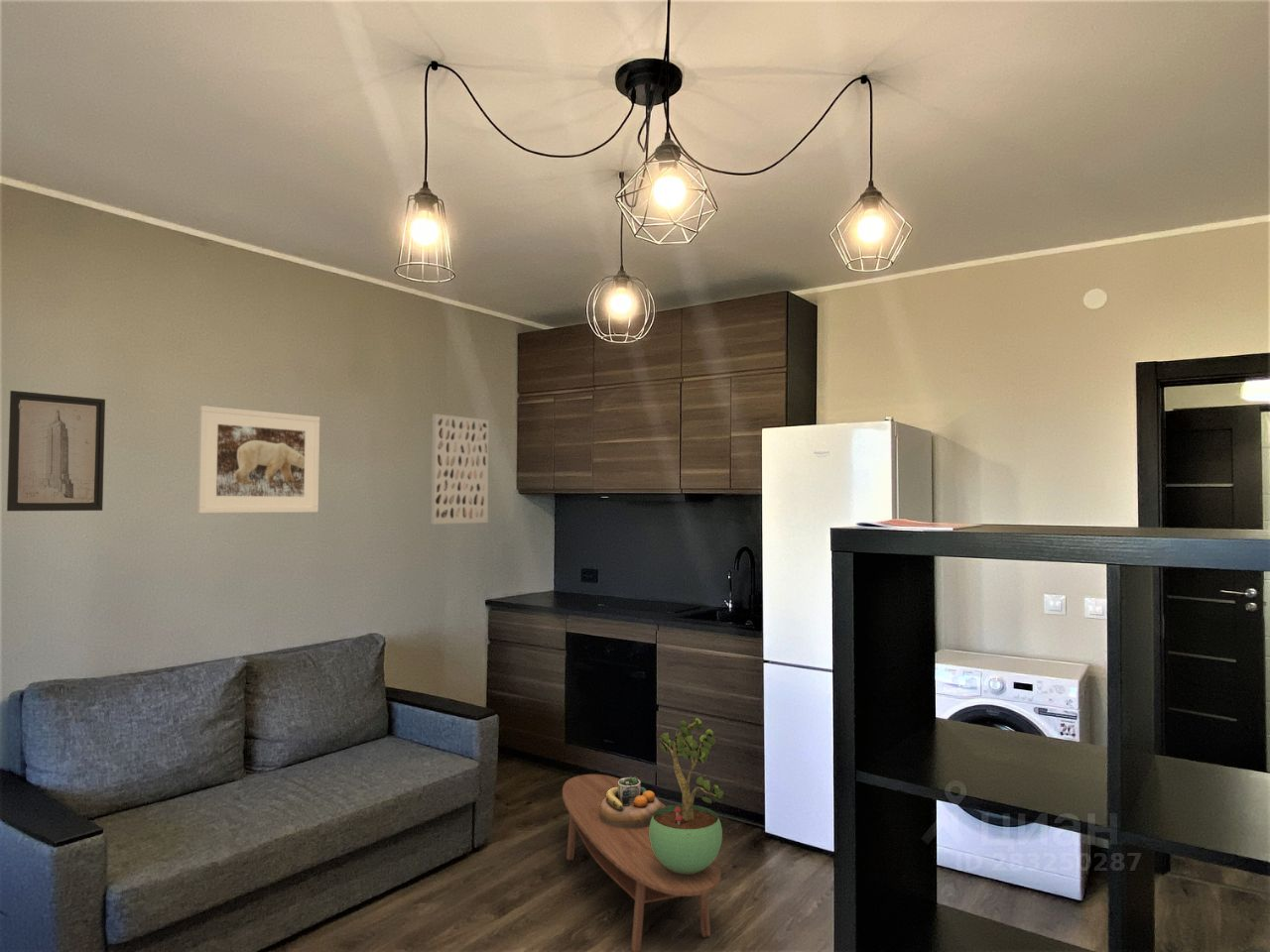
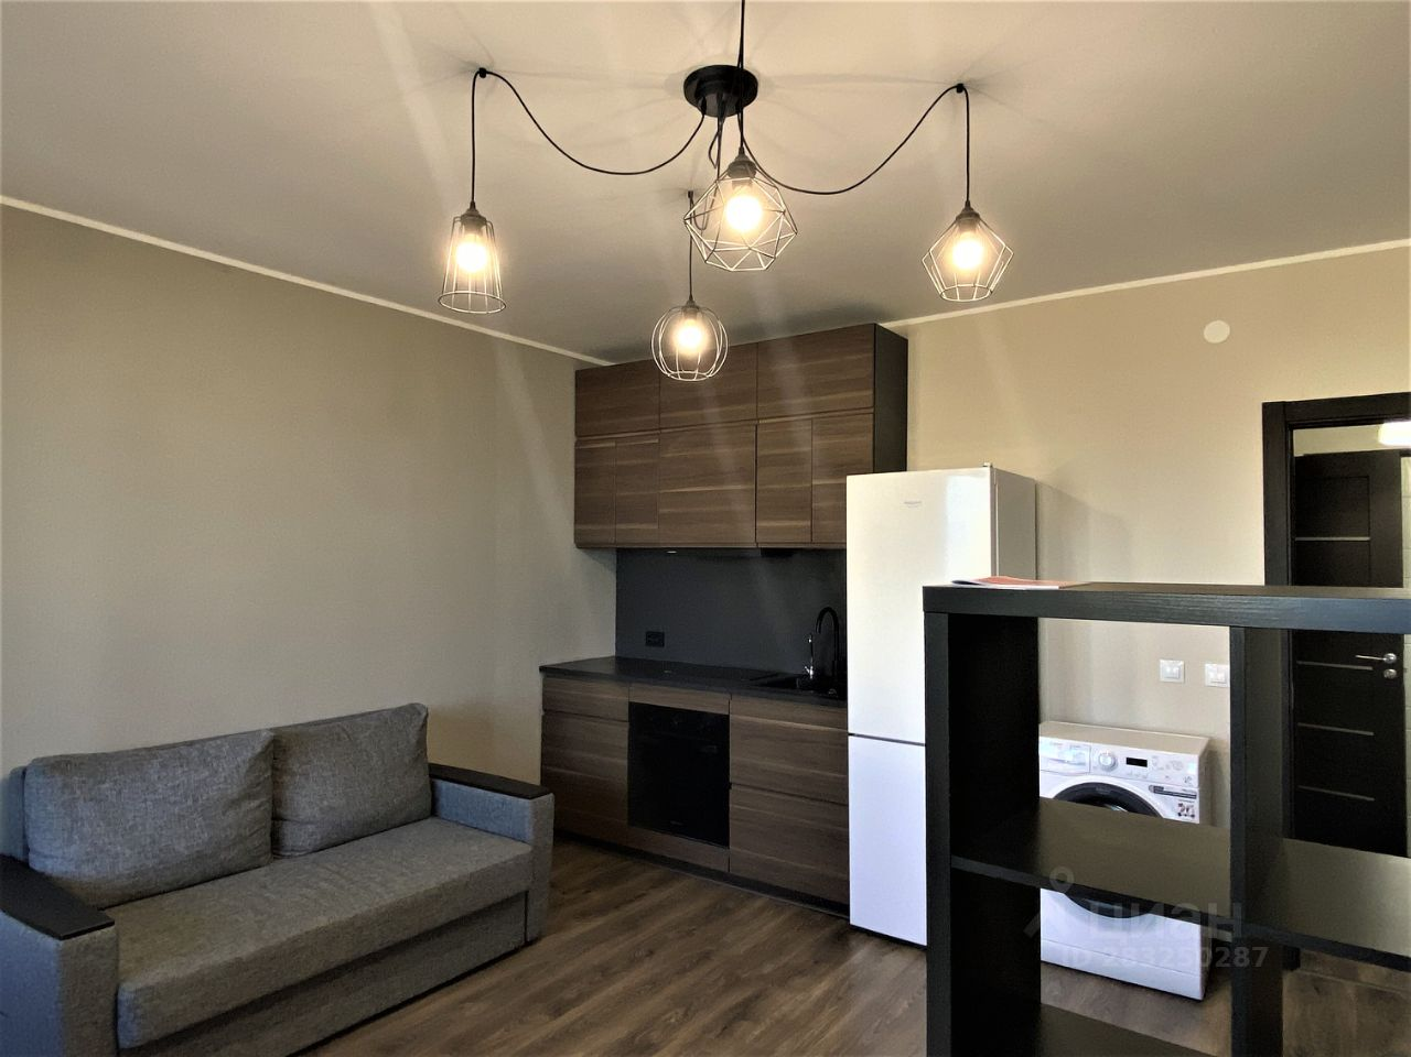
- wall art (58, 452)
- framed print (262, 461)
- coffee table (631, 858)
- potted plant (683, 794)
- wall art (460, 470)
- decorative bowl (630, 796)
